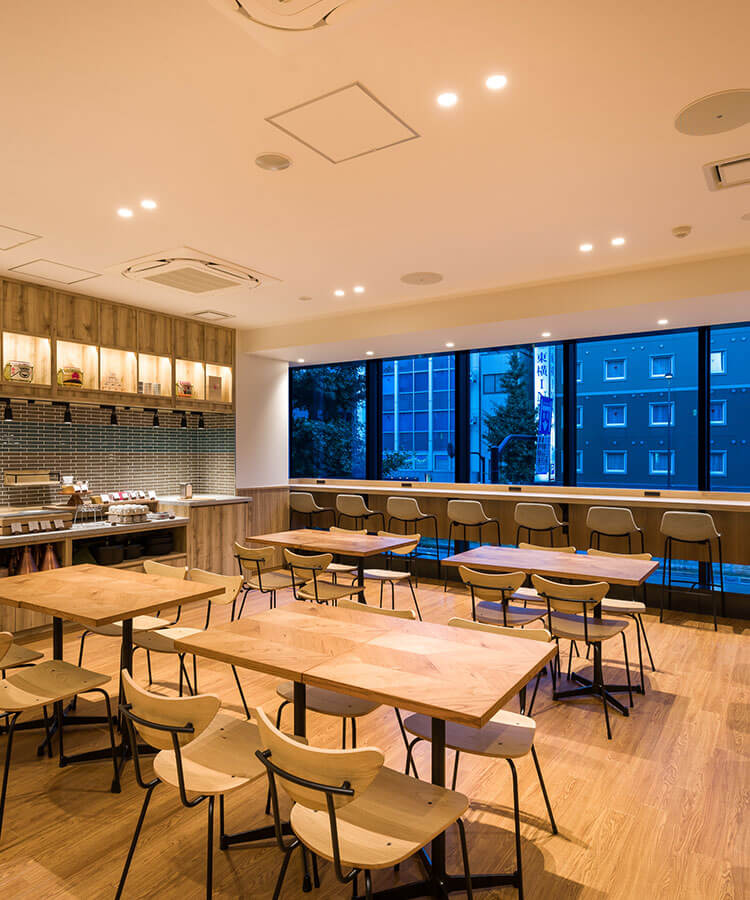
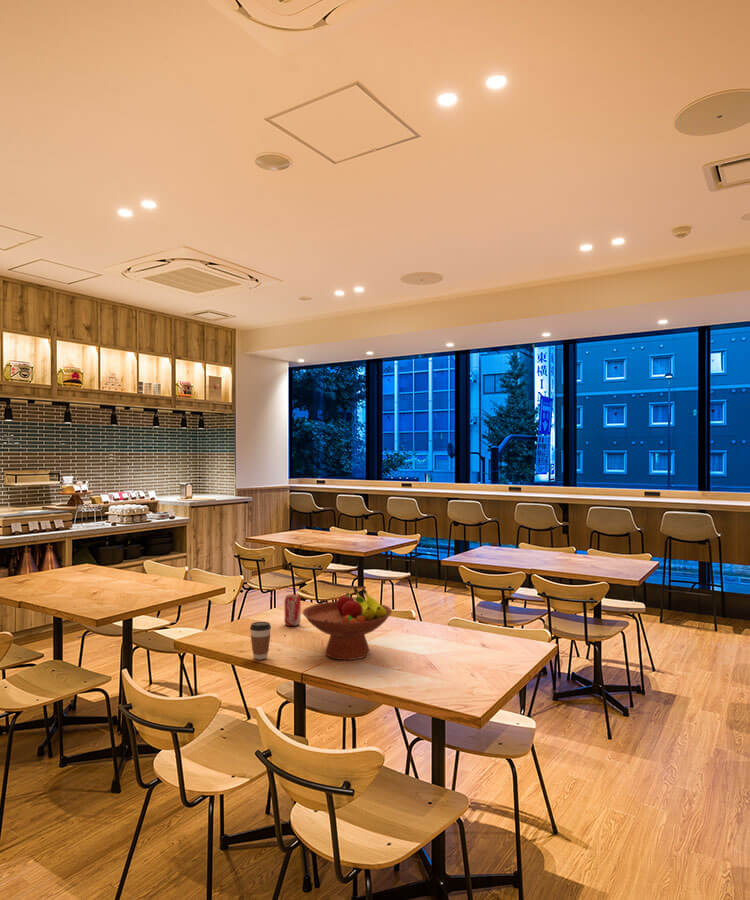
+ beverage can (292, 610)
+ coffee cup (260, 640)
+ fruit bowl (347, 624)
